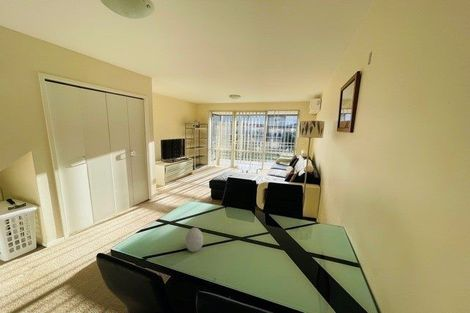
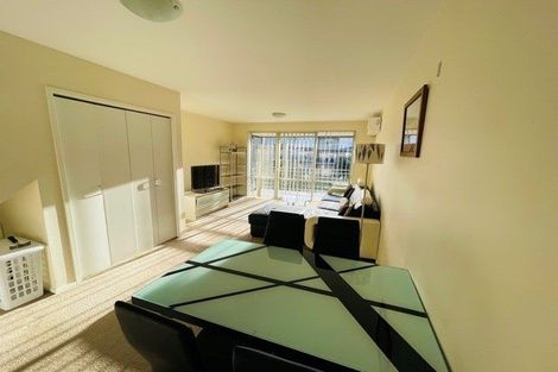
- decorative egg (194, 238)
